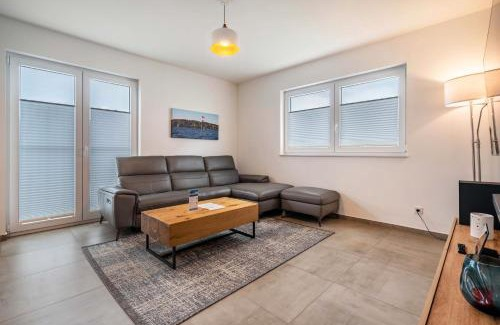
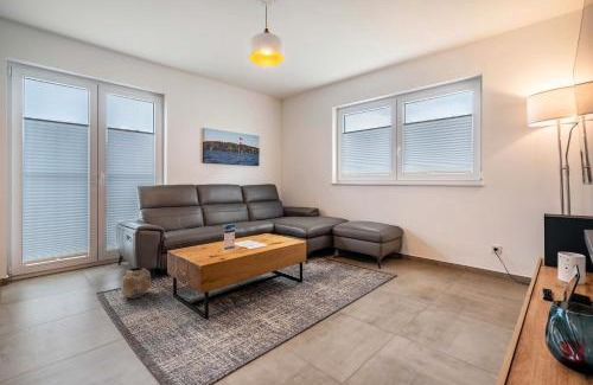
+ planter (135, 282)
